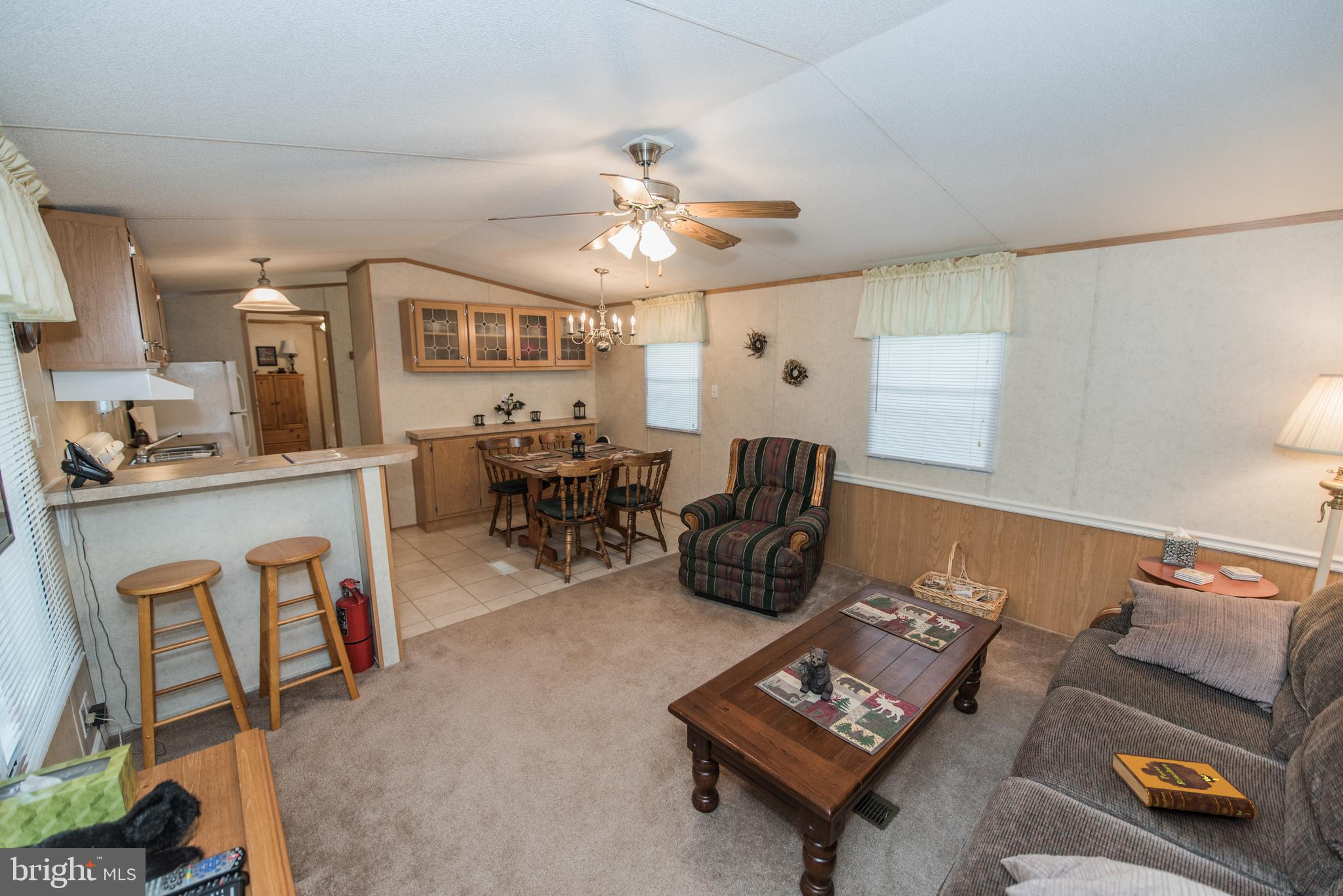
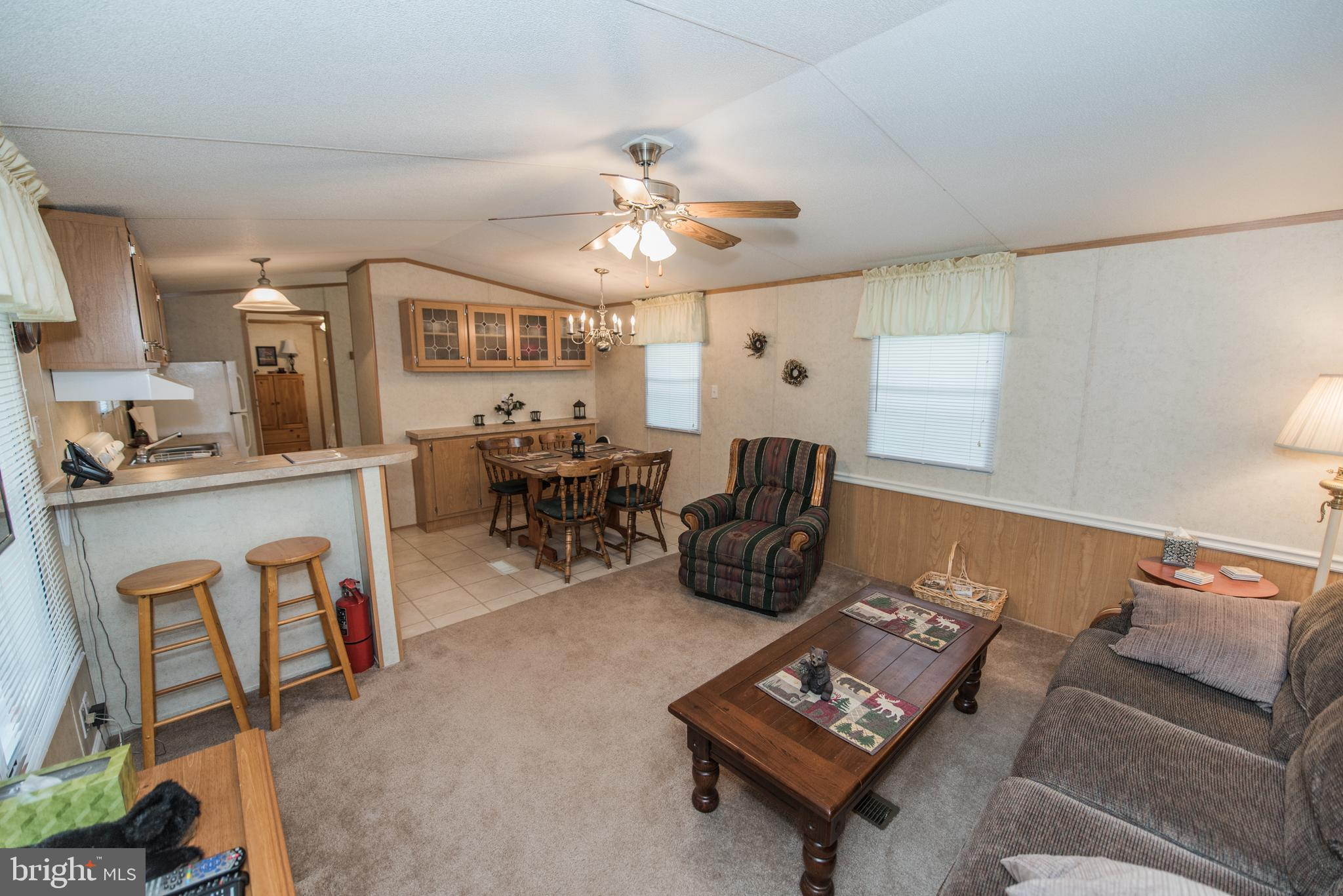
- hardback book (1179, 785)
